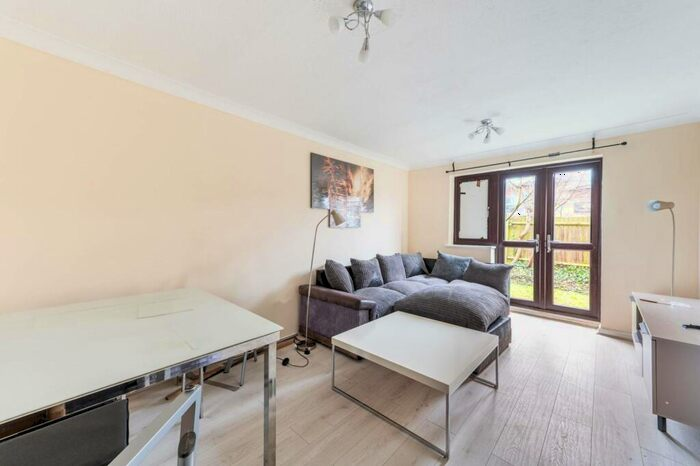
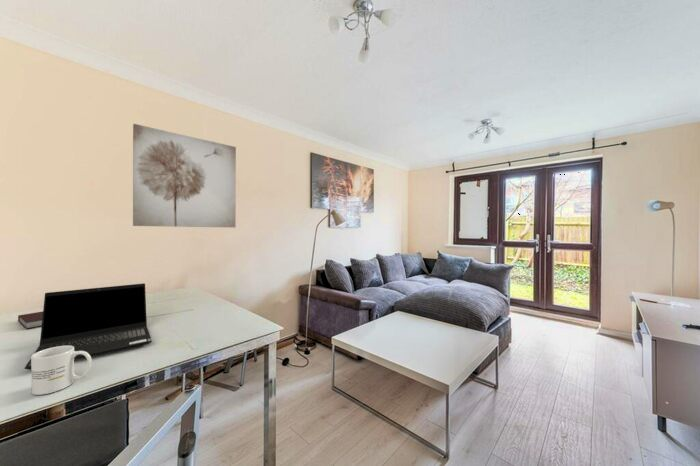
+ laptop computer (97, 318)
+ mug (61, 366)
+ notebook (42, 315)
+ wall art (190, 181)
